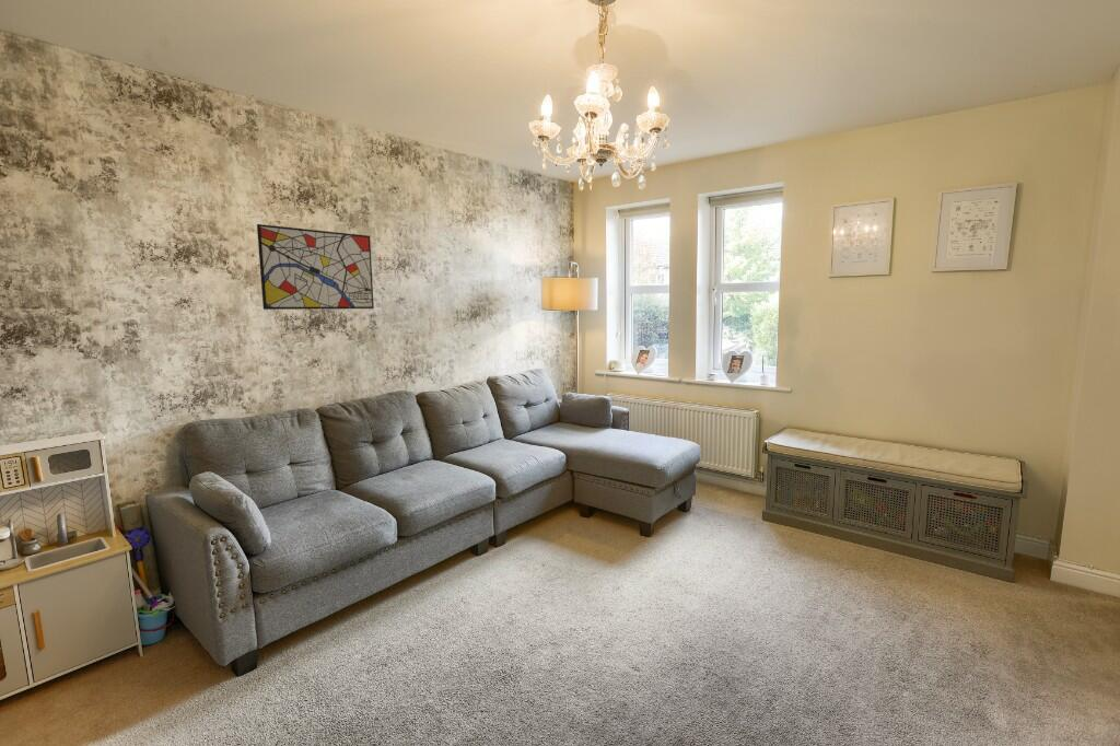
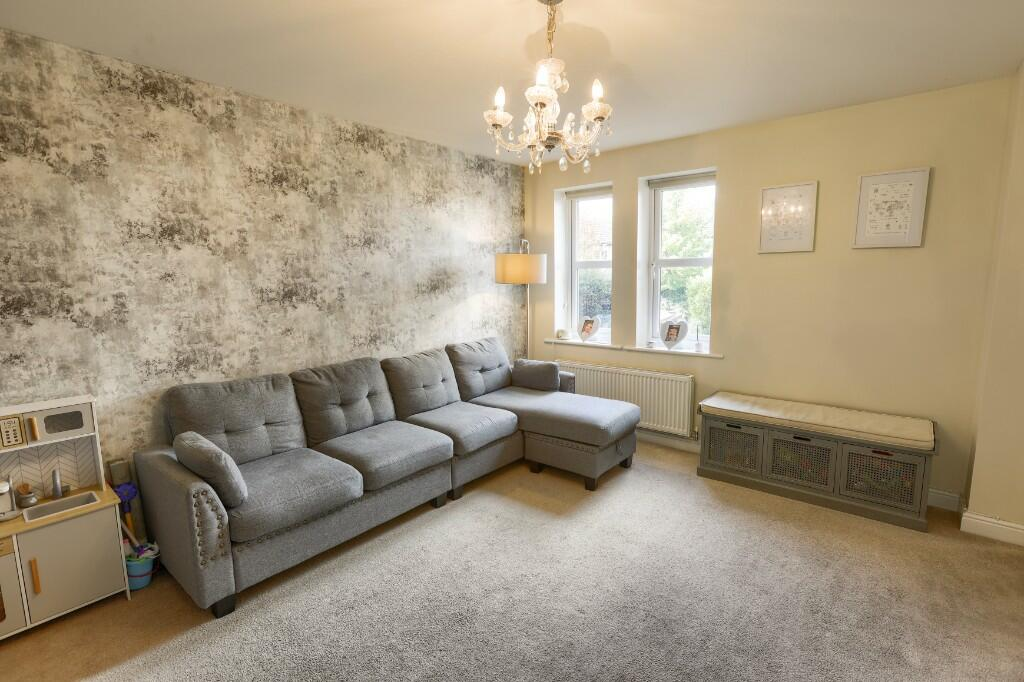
- wall art (319, 269)
